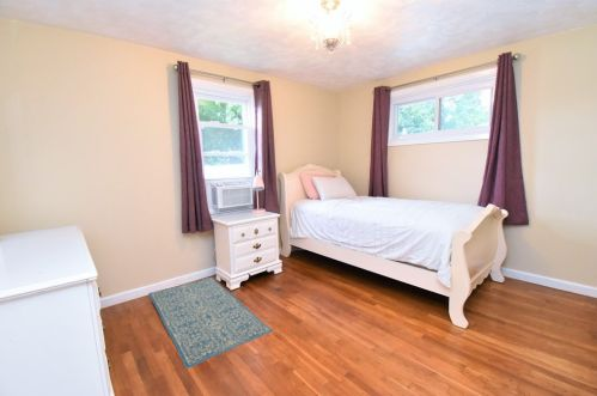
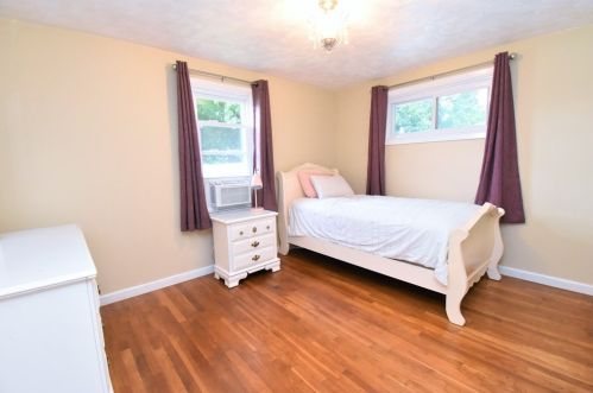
- rug (202, 310)
